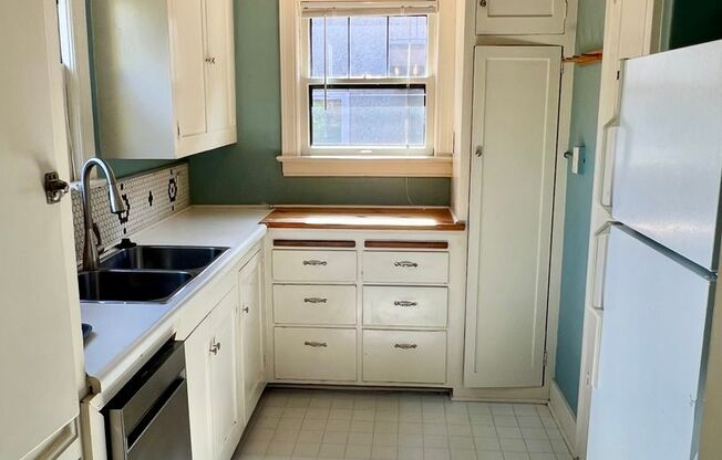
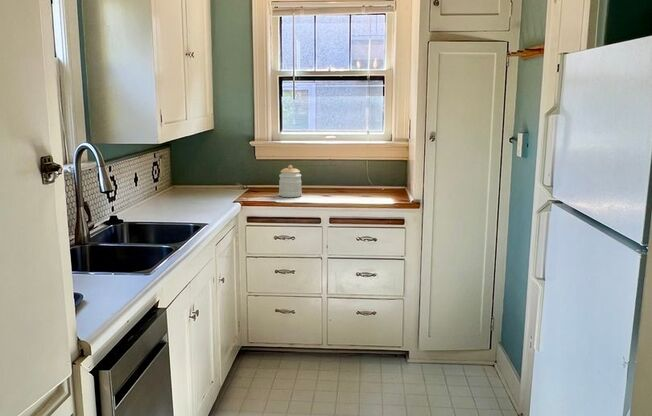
+ jar (290, 180)
